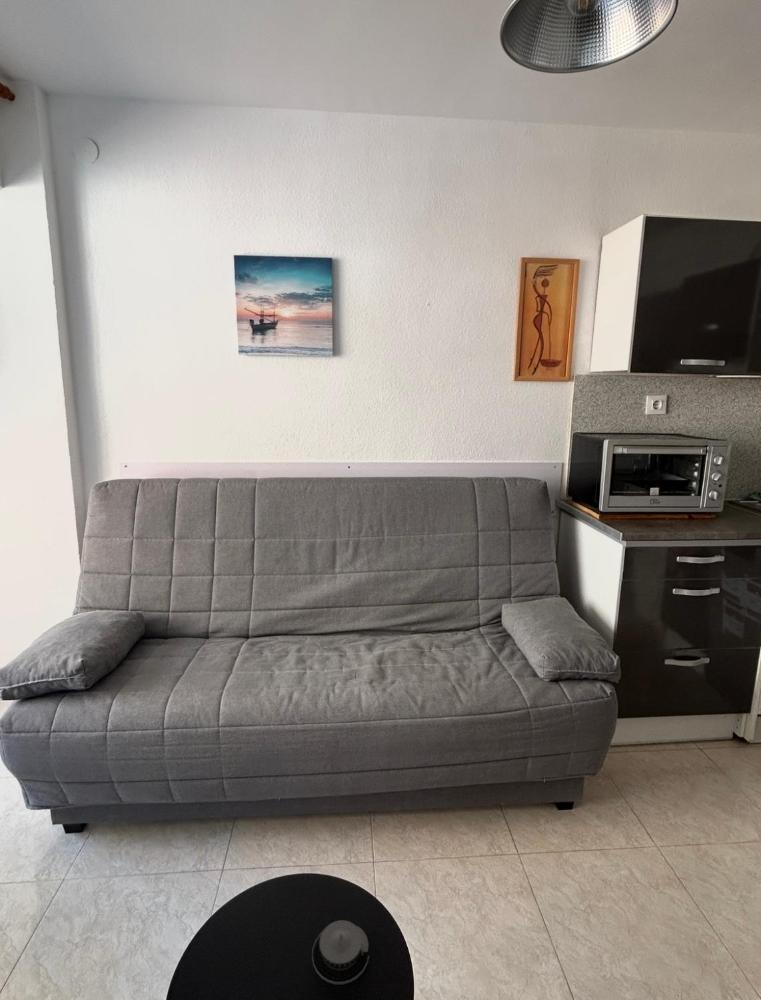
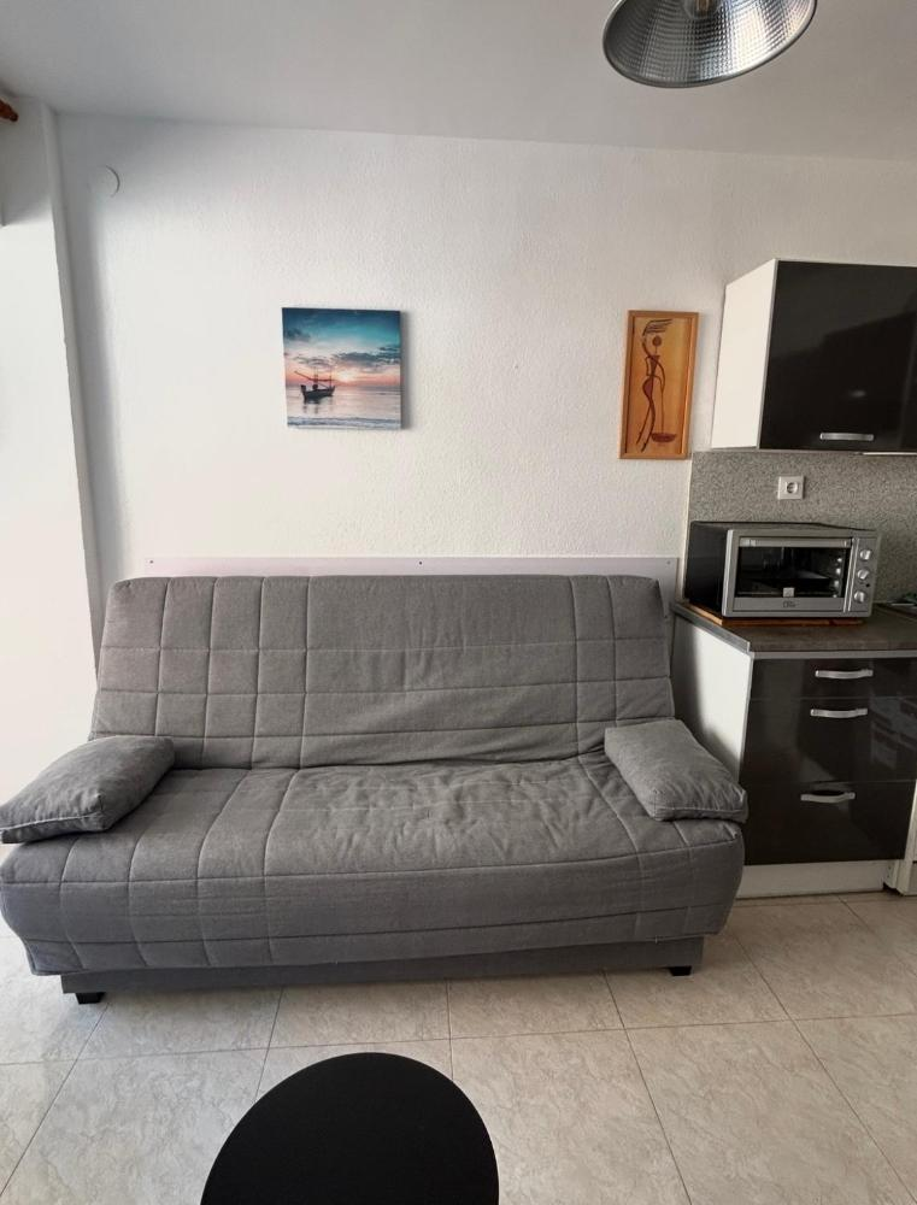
- architectural model (340, 942)
